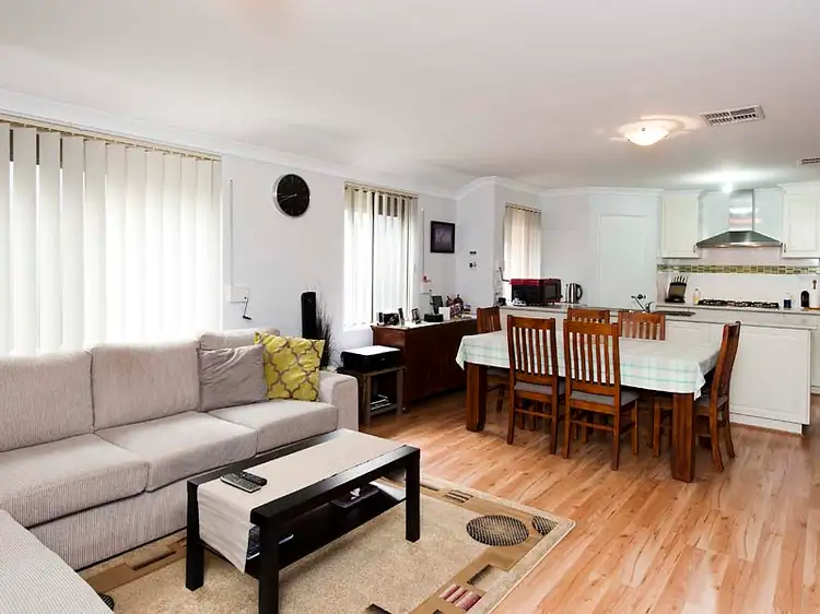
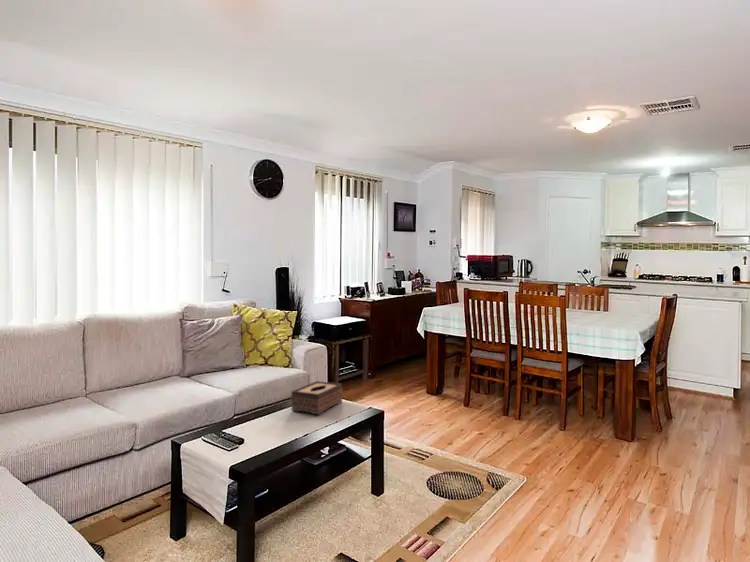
+ tissue box (317, 396)
